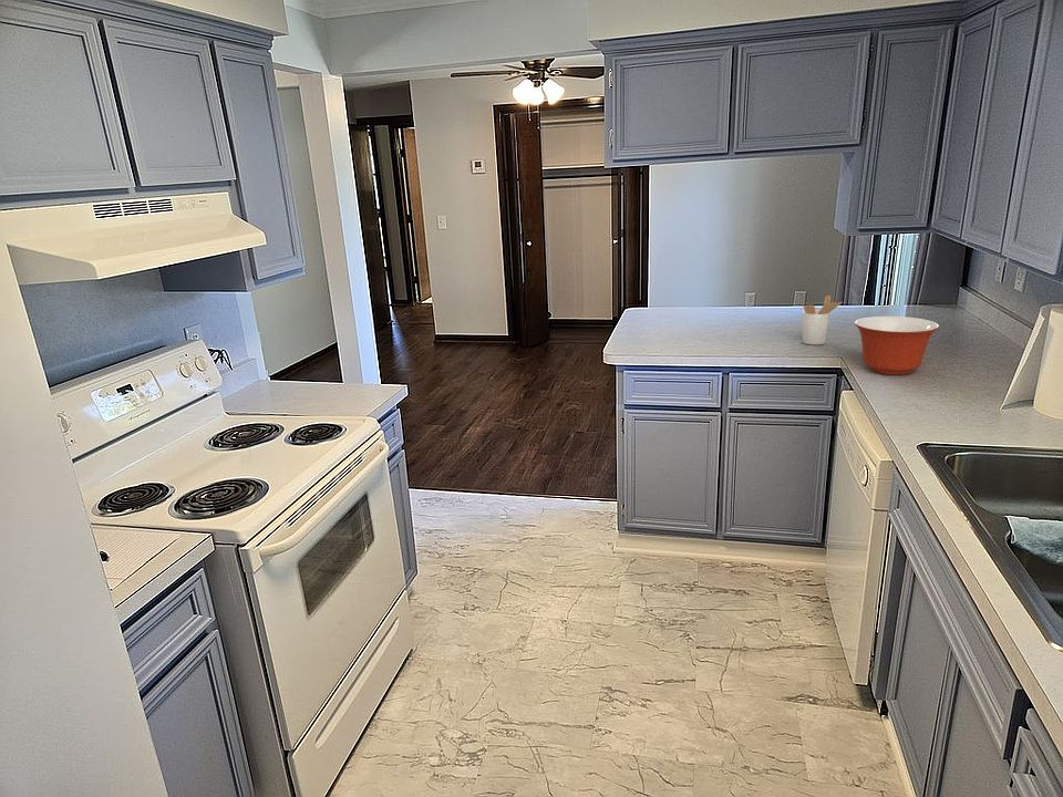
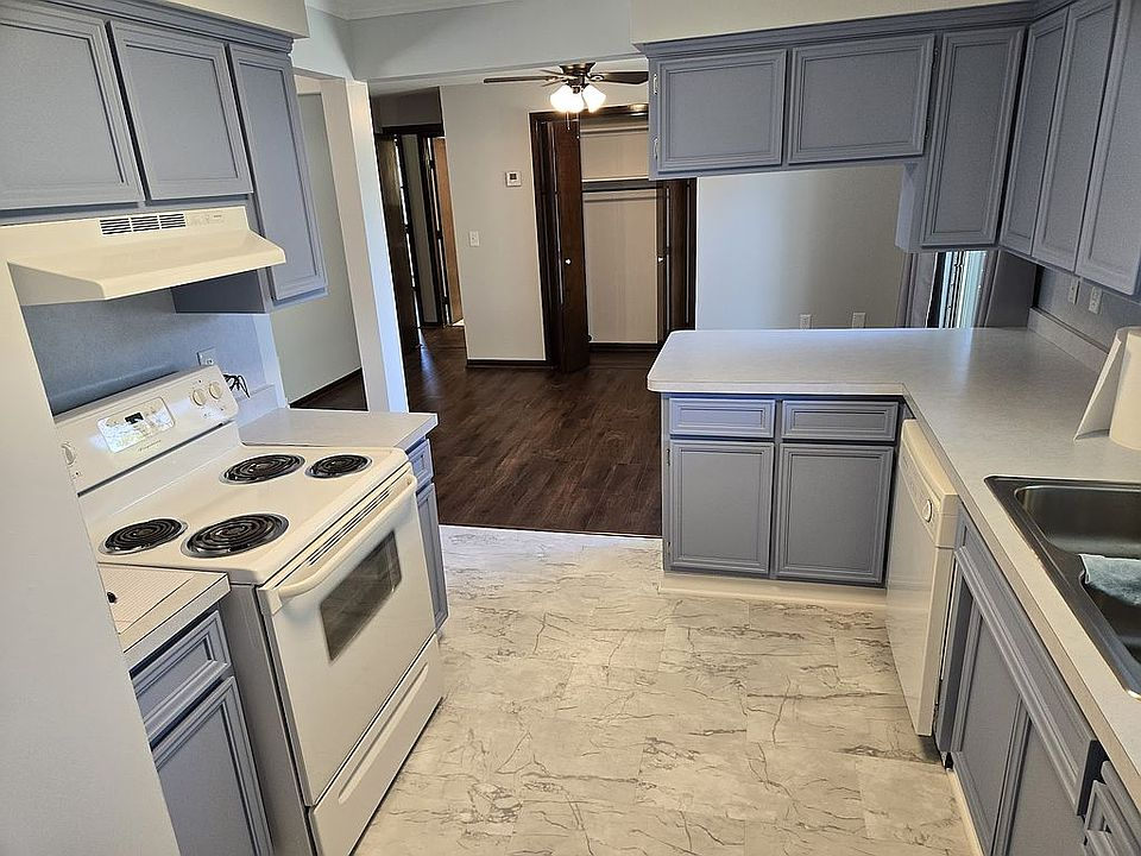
- utensil holder (821, 320)
- mixing bowl (892, 346)
